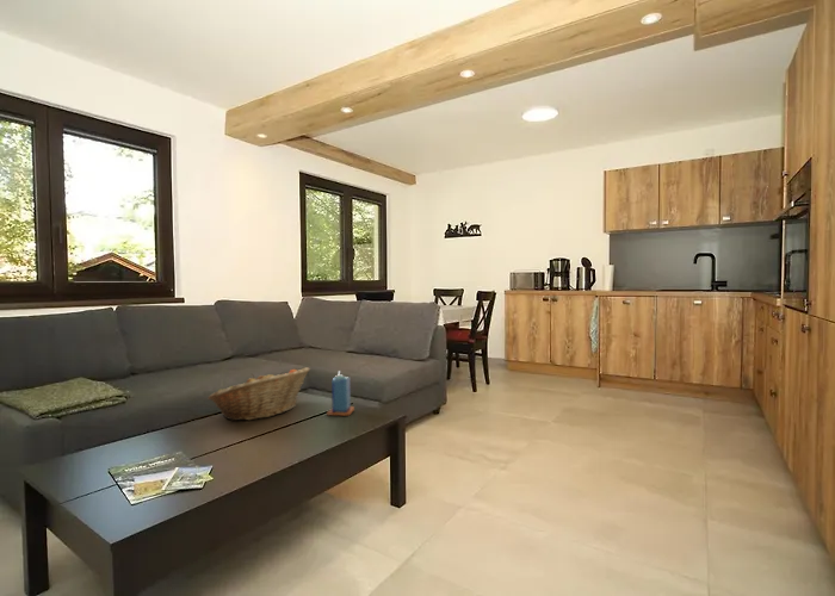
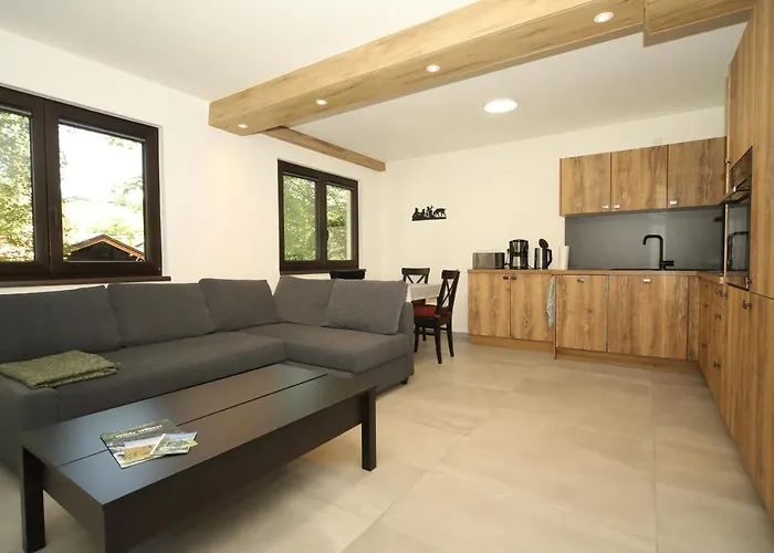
- fruit basket (262, 390)
- candle (340, 392)
